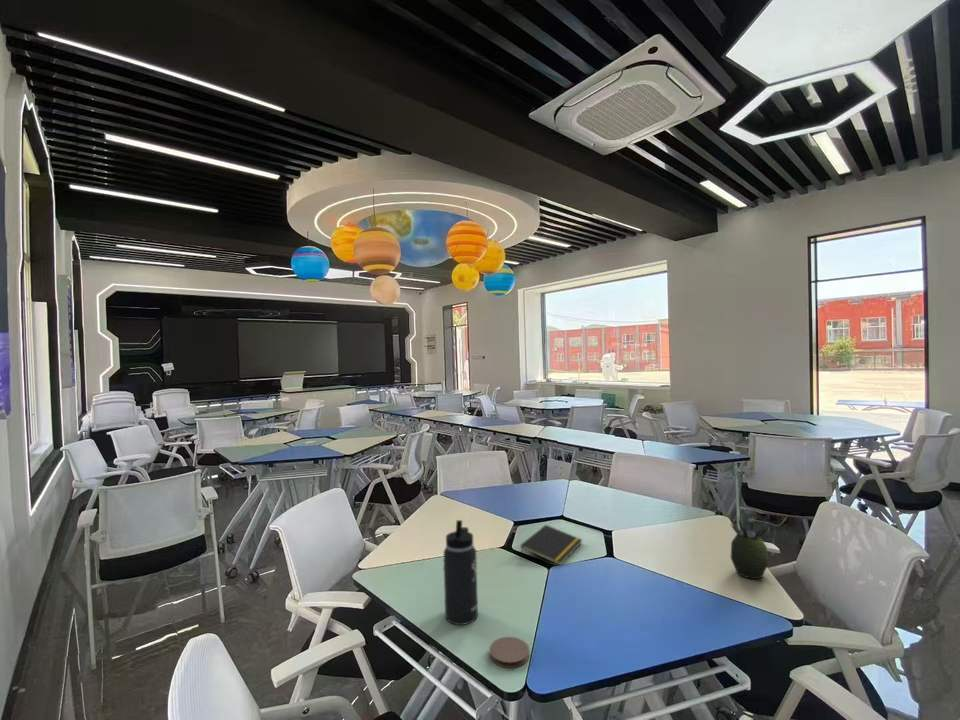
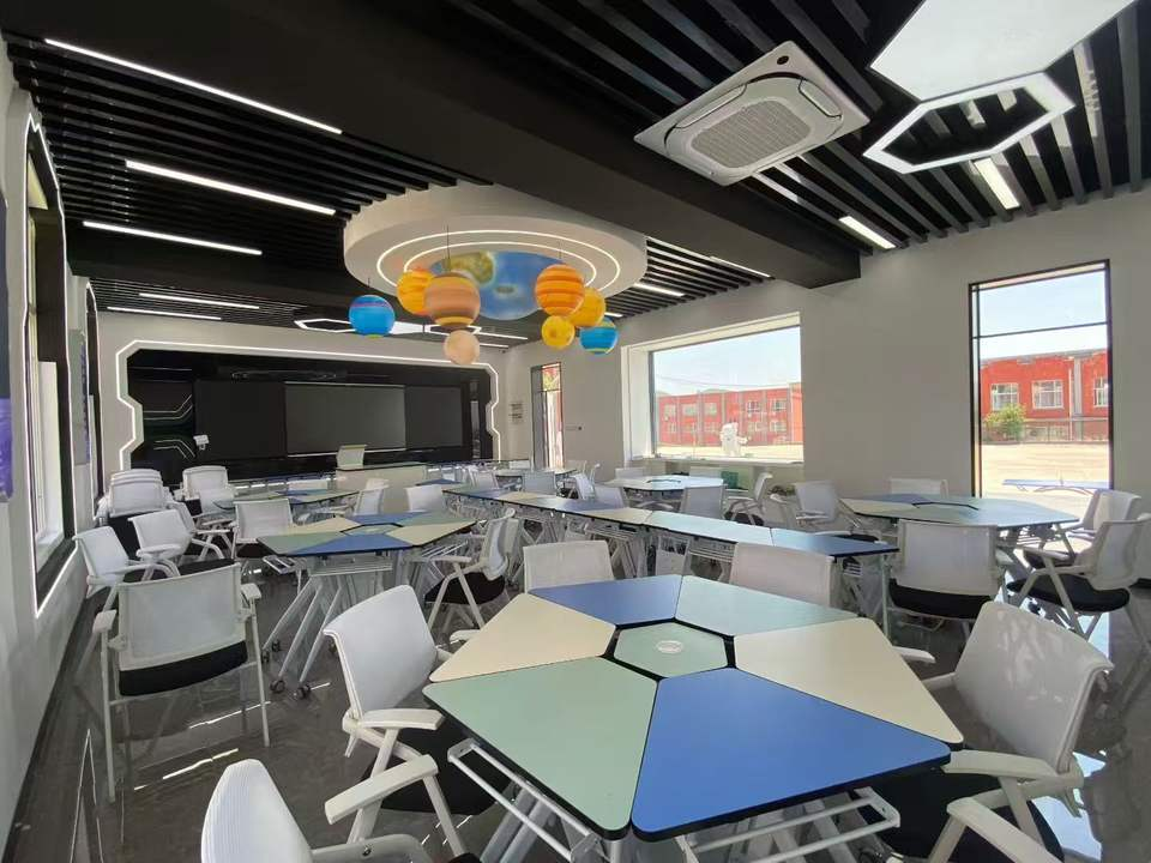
- notepad (552, 543)
- coaster (509, 651)
- succulent plant (749, 547)
- thermos bottle (461, 566)
